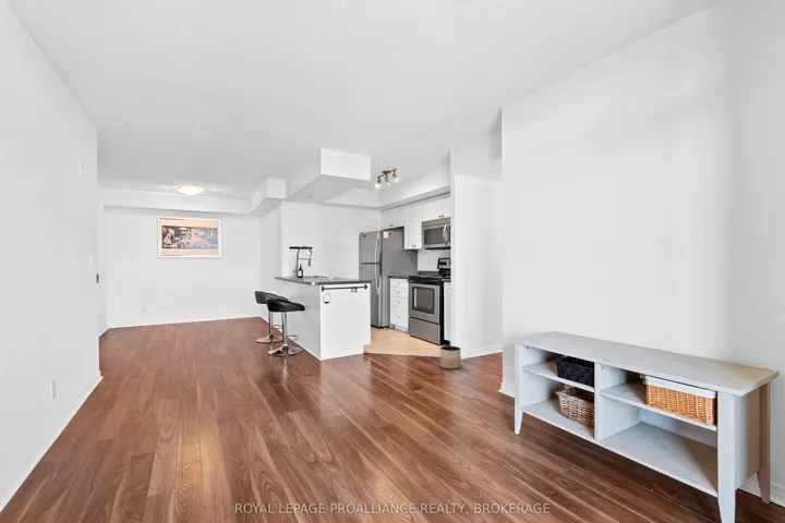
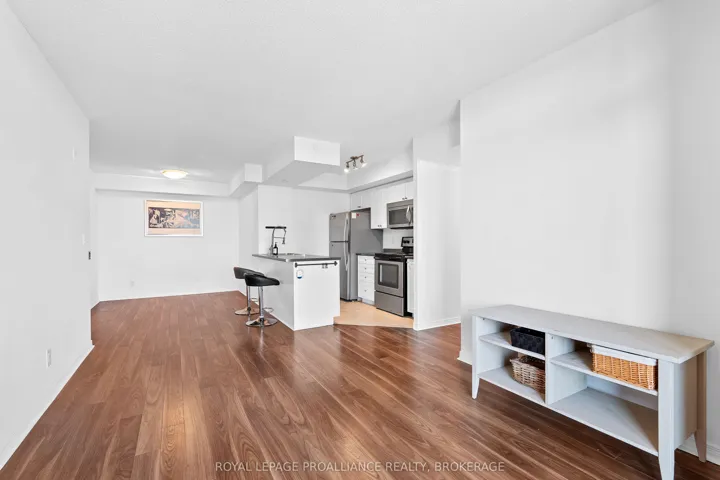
- planter (450, 357)
